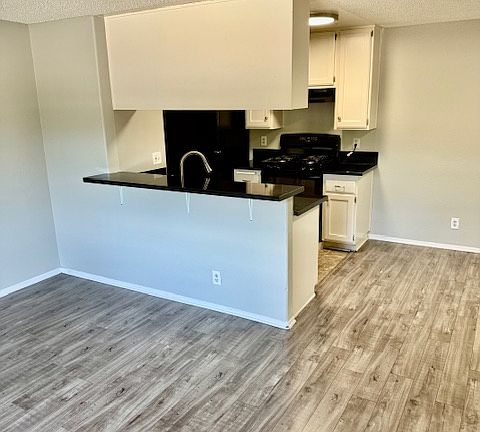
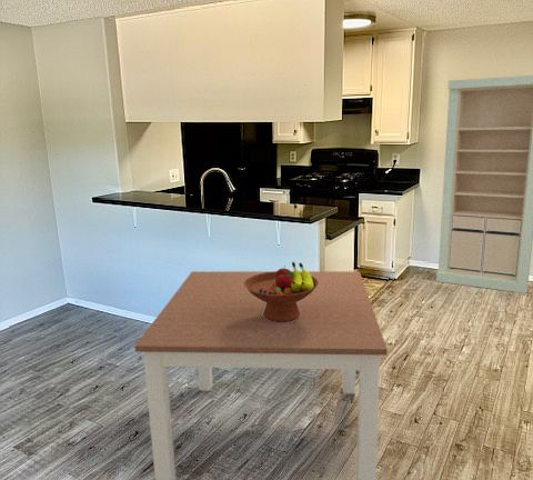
+ storage cabinet (490, 184)
+ fruit bowl (281, 291)
+ dining table (269, 367)
